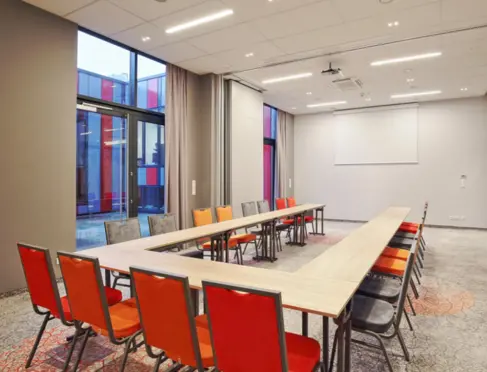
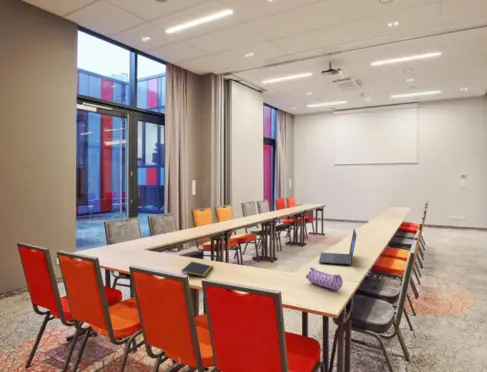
+ pencil case (324, 278)
+ laptop (337, 253)
+ notepad (198, 268)
